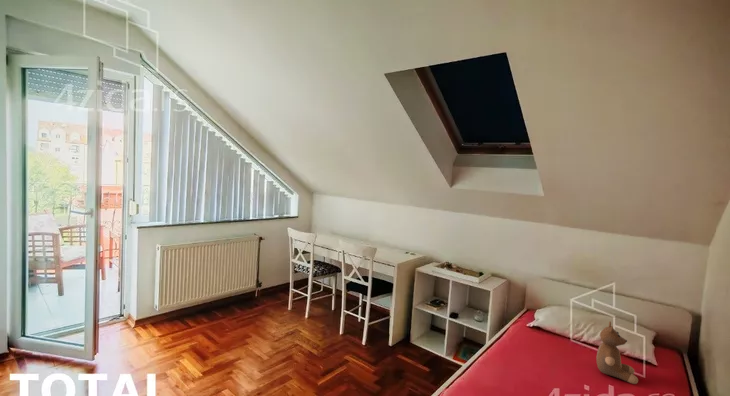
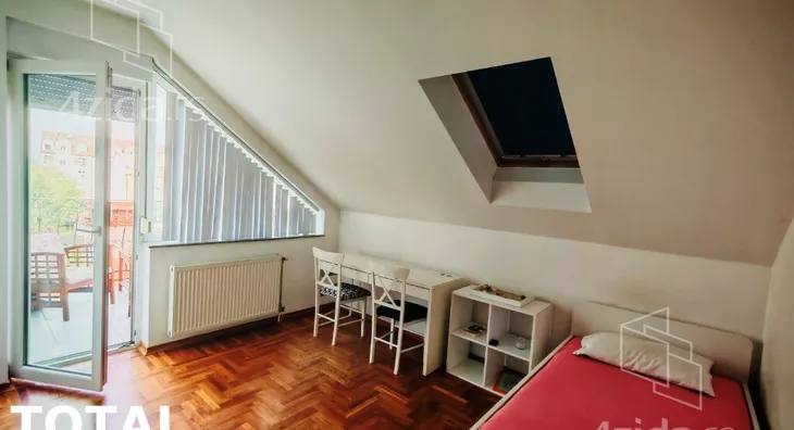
- teddy bear (617, 350)
